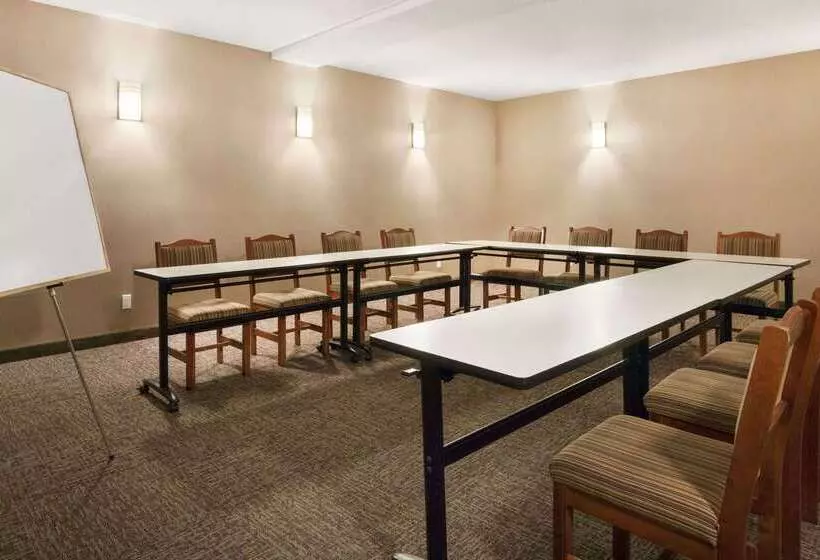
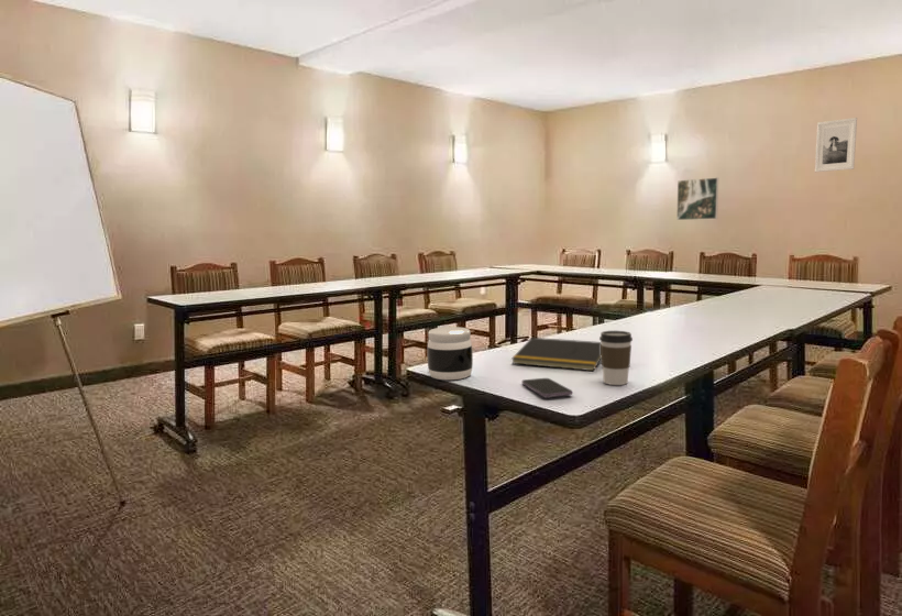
+ smartphone (546, 386)
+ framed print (835, 145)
+ coffee cup (615, 358)
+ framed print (696, 199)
+ notepad (560, 352)
+ jar (449, 352)
